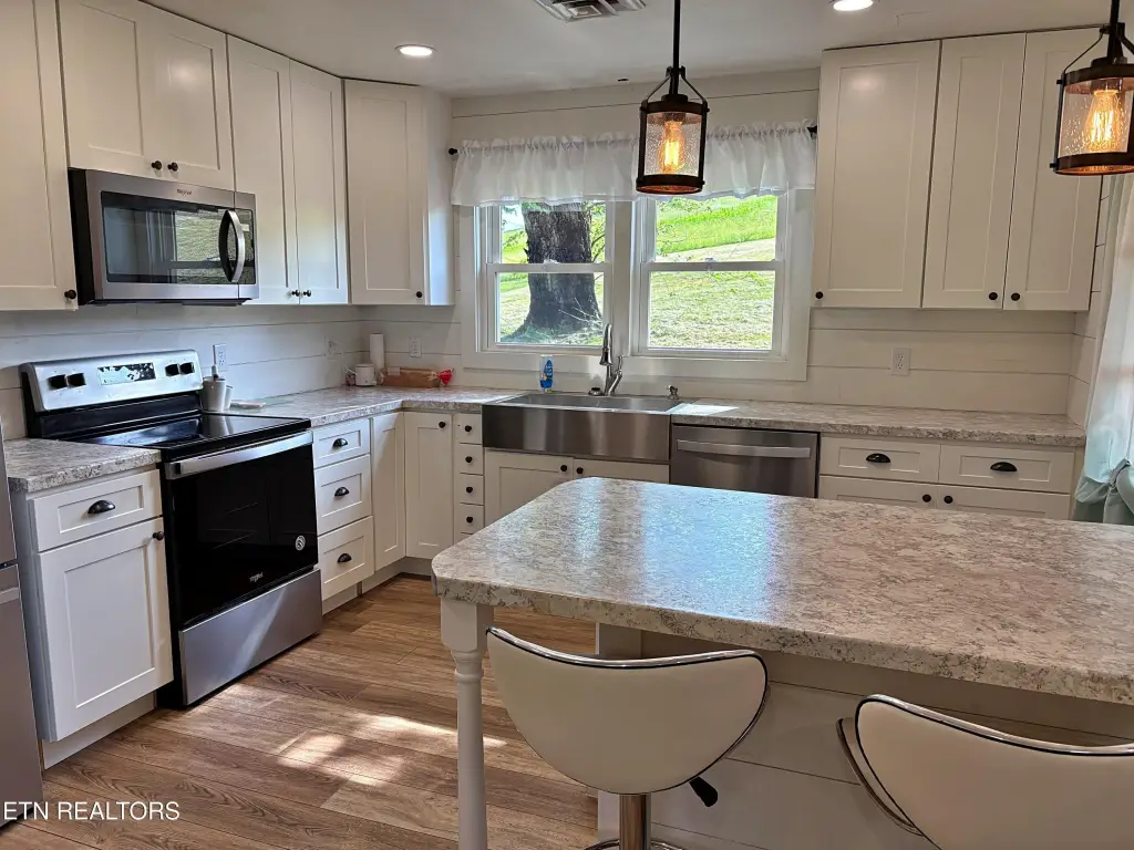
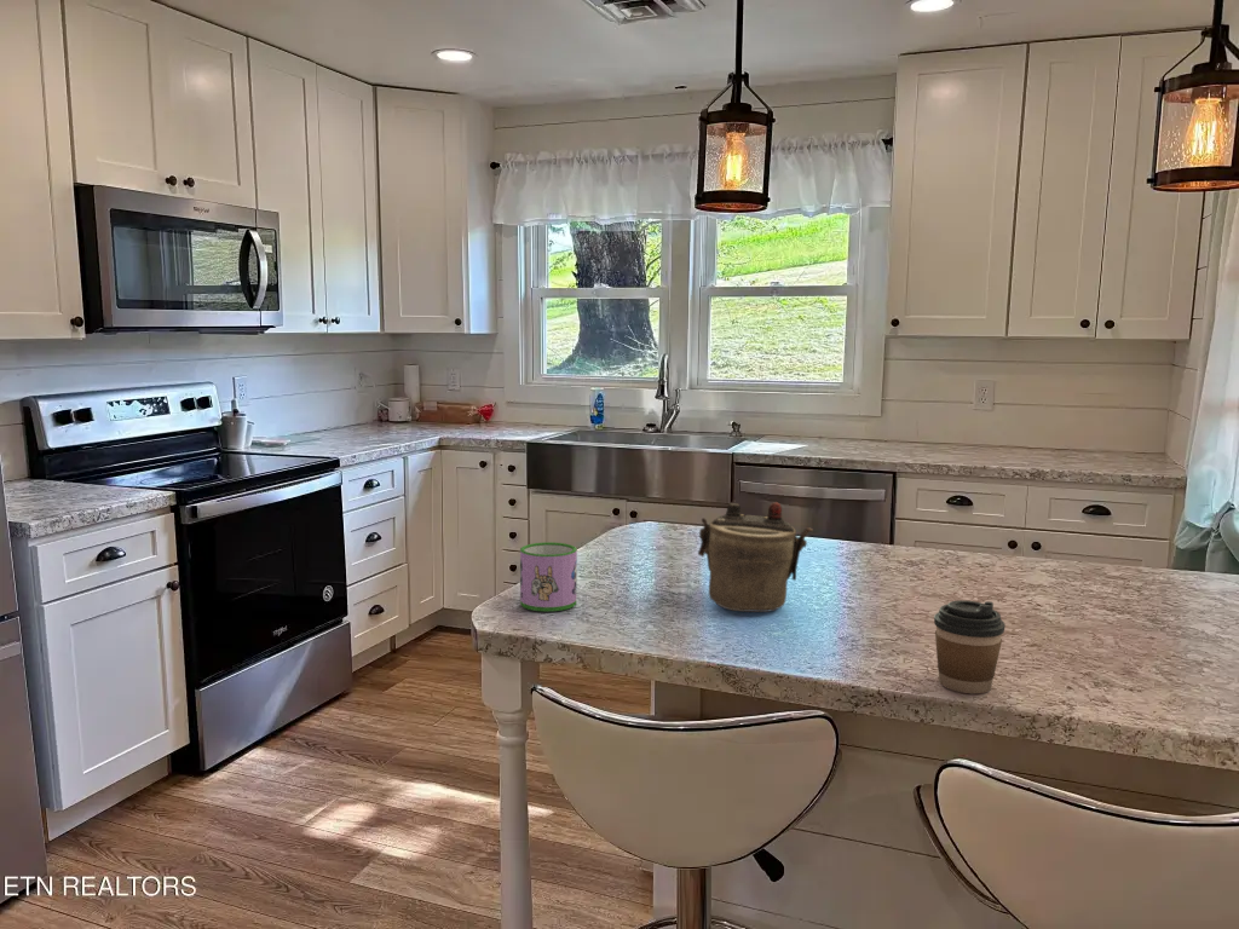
+ teapot (753, 554)
+ coffee cup (967, 642)
+ mug (549, 572)
